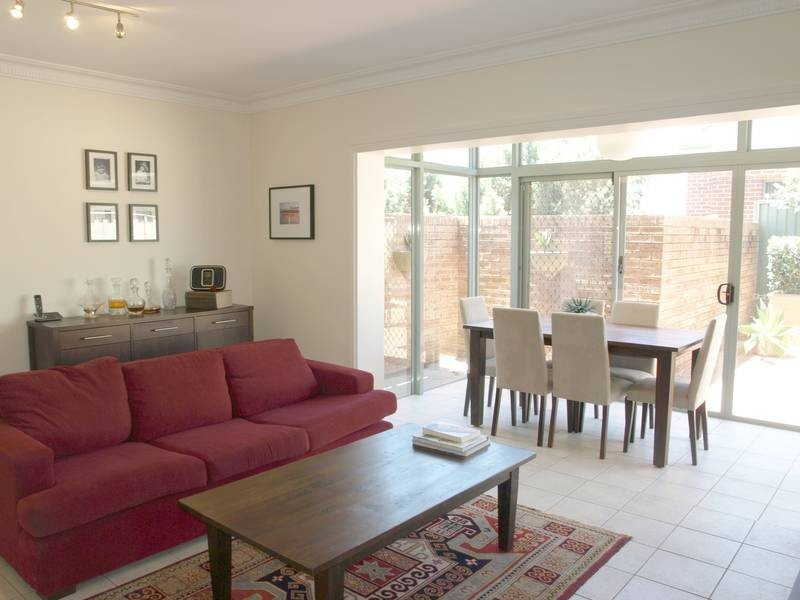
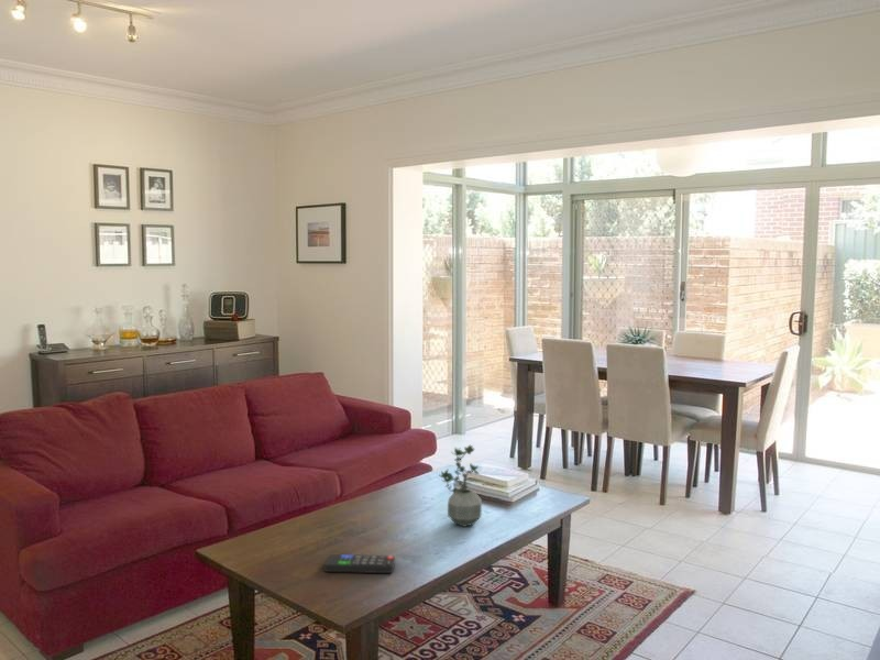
+ potted plant (460, 484)
+ remote control (360, 563)
